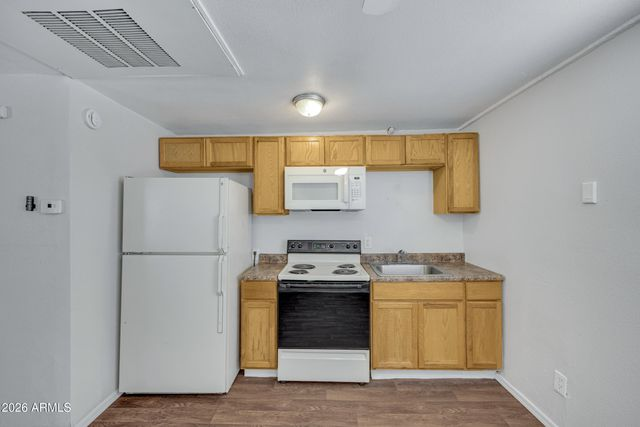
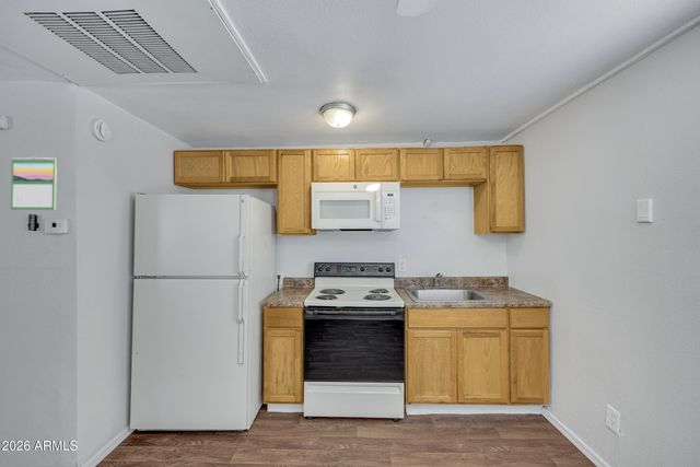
+ calendar (33, 183)
